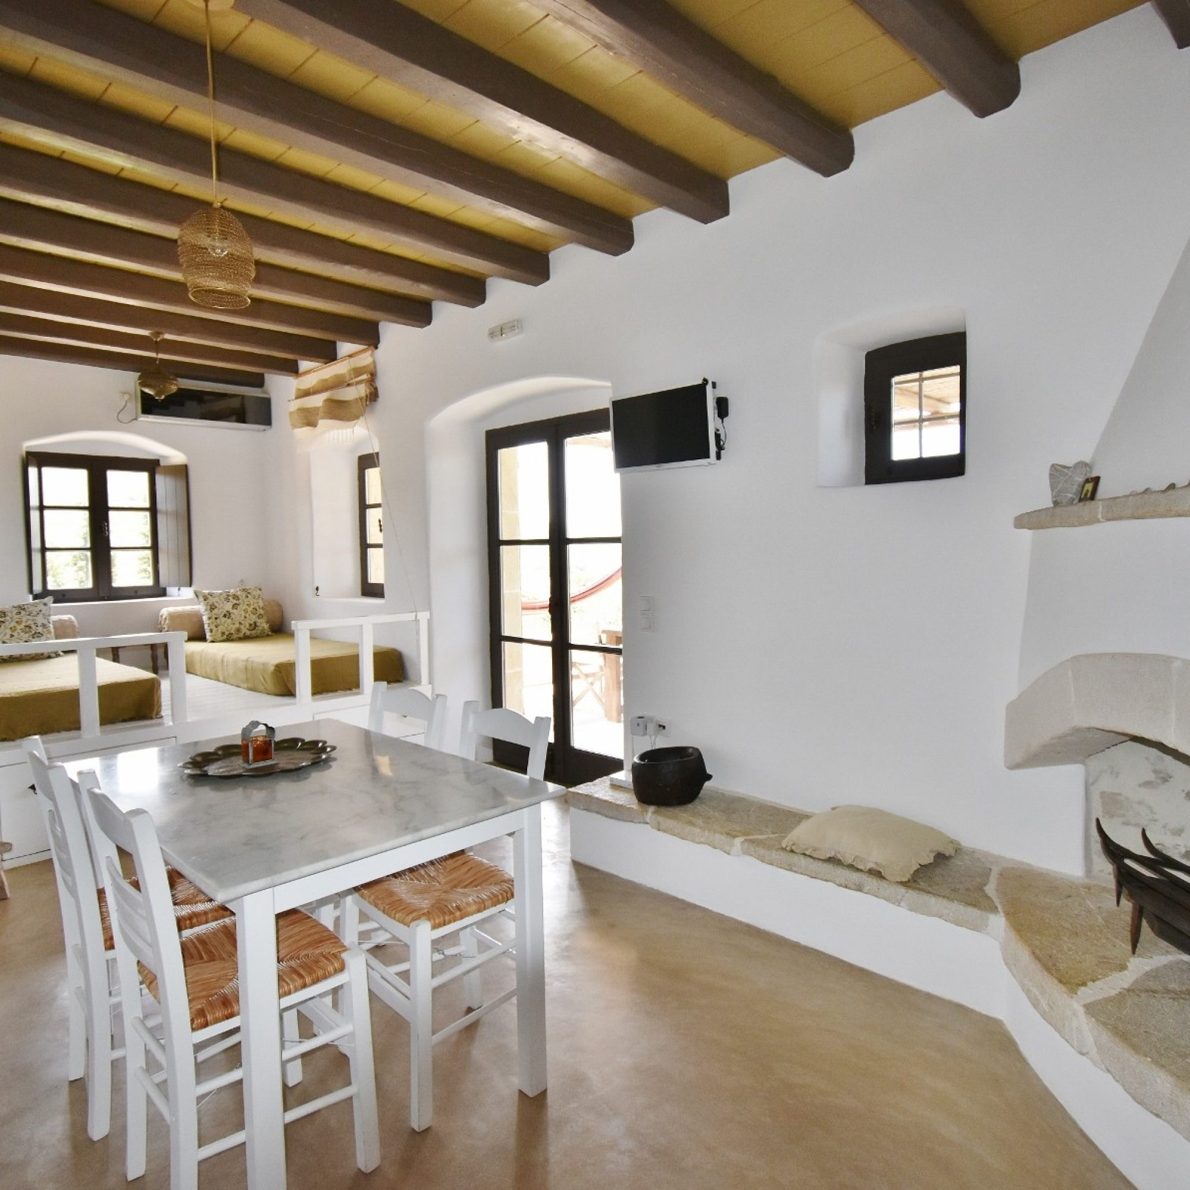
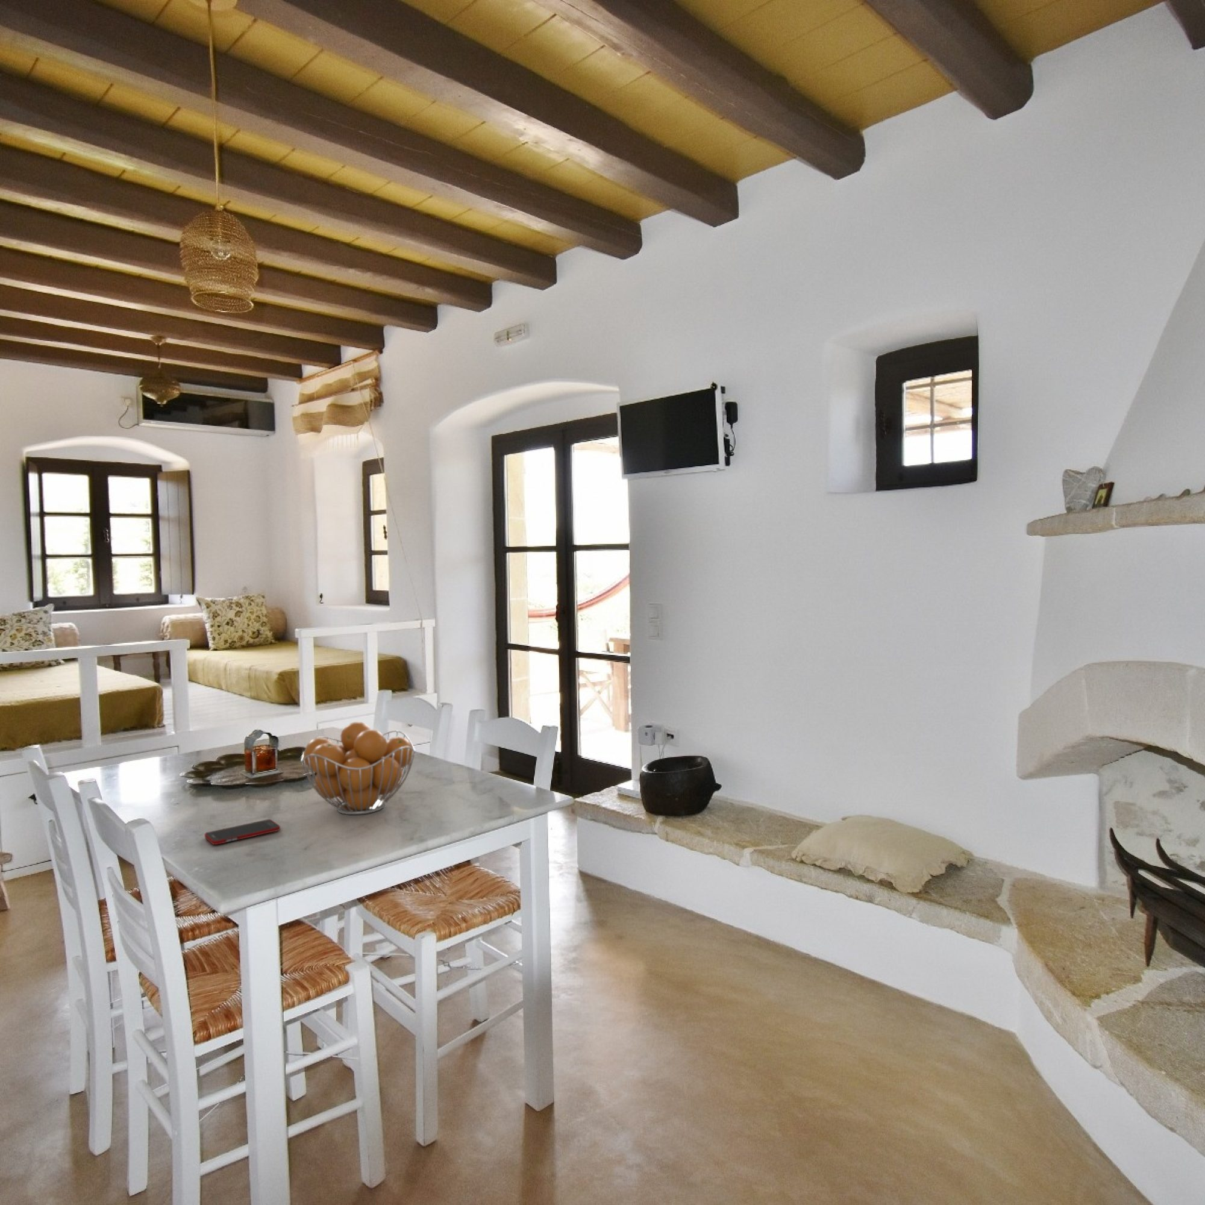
+ cell phone (243, 831)
+ fruit basket (359, 767)
